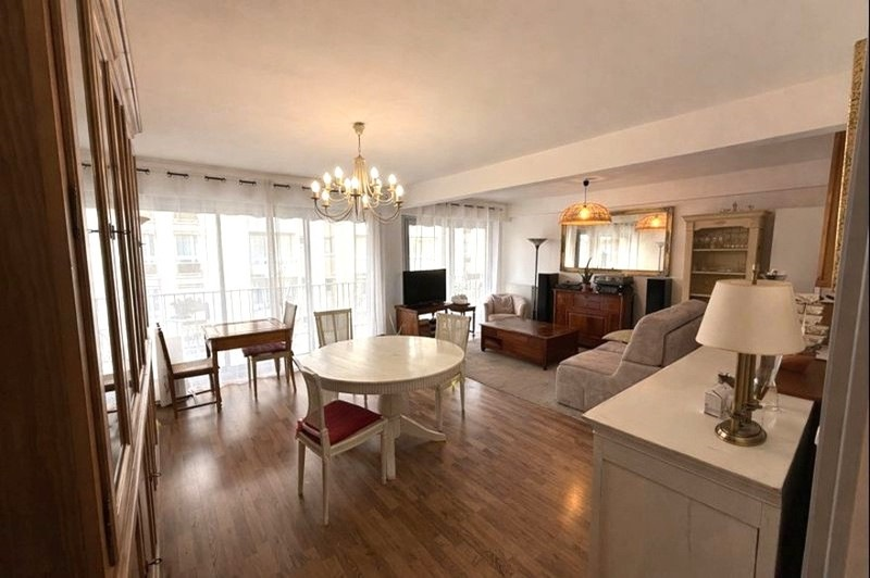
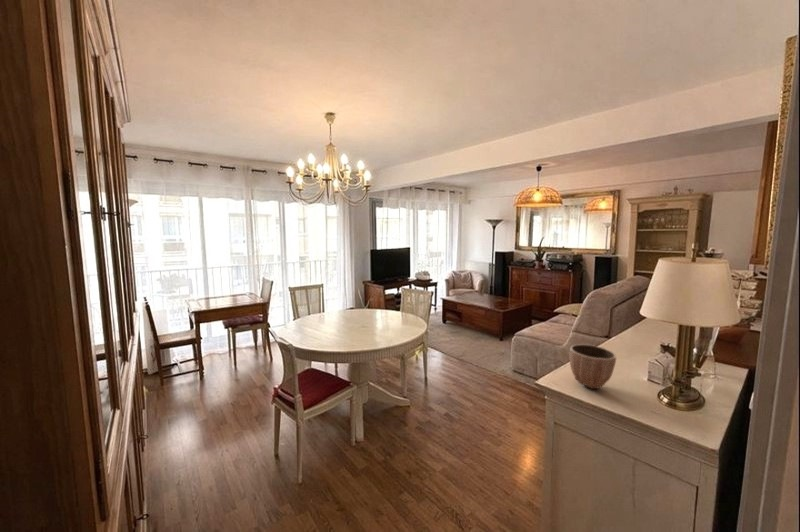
+ decorative bowl (591, 368)
